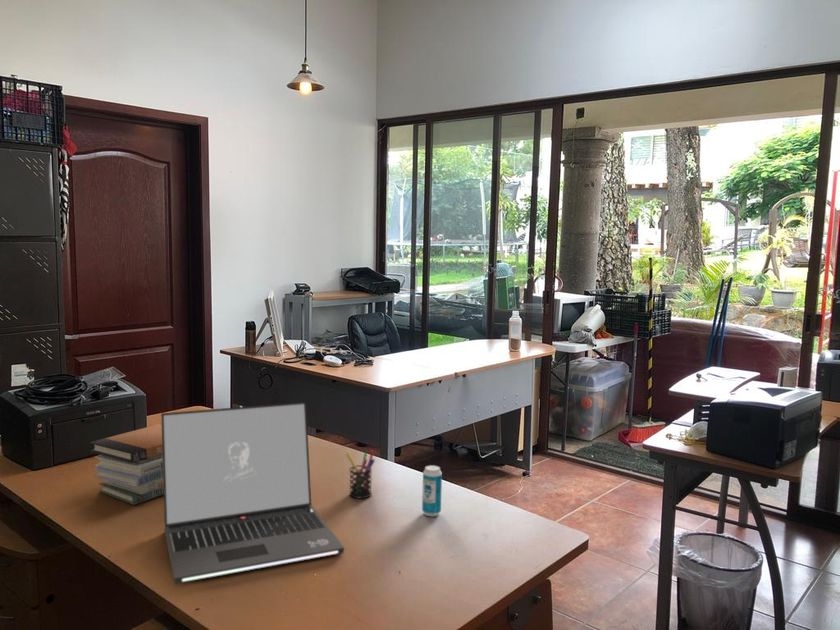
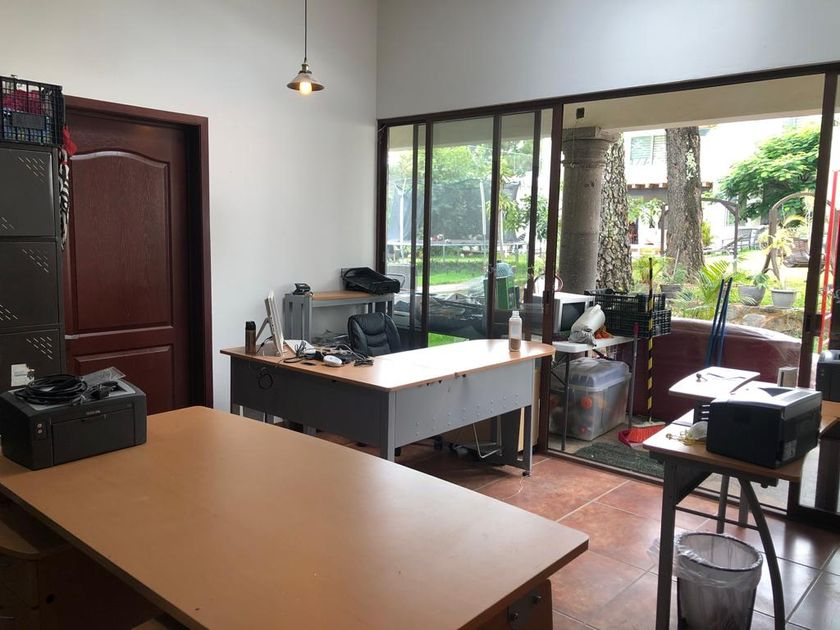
- pen holder (362, 471)
- beverage can (432, 490)
- book stack (156, 460)
- laptop (249, 481)
